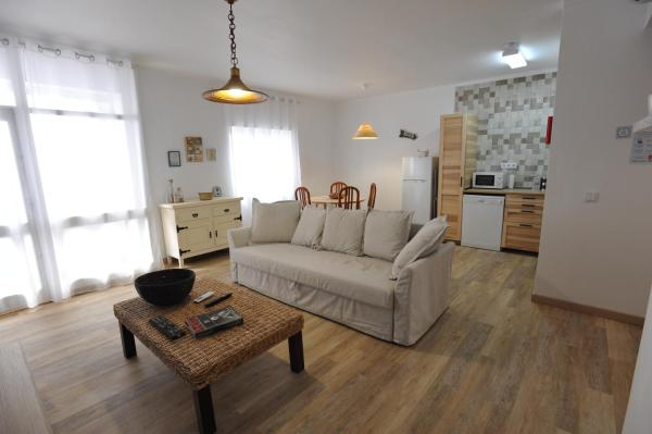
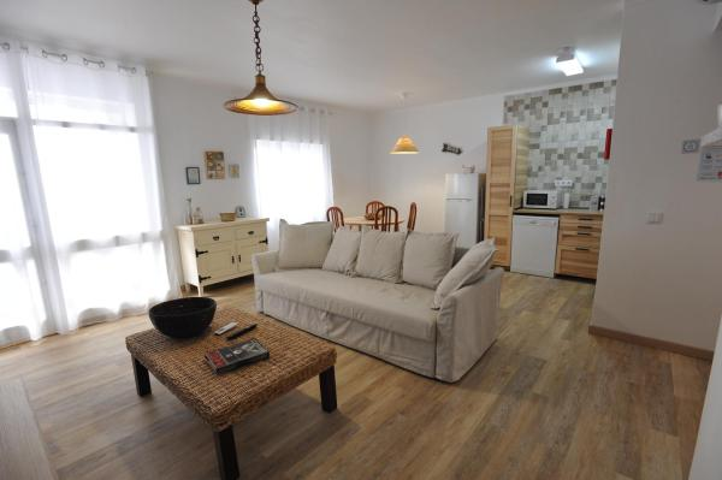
- remote control (166, 326)
